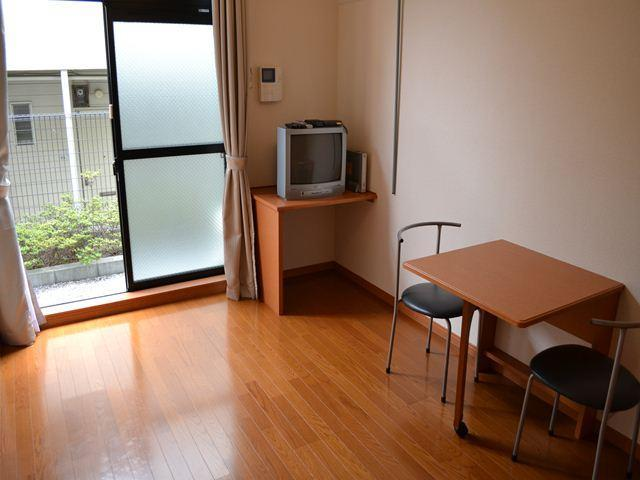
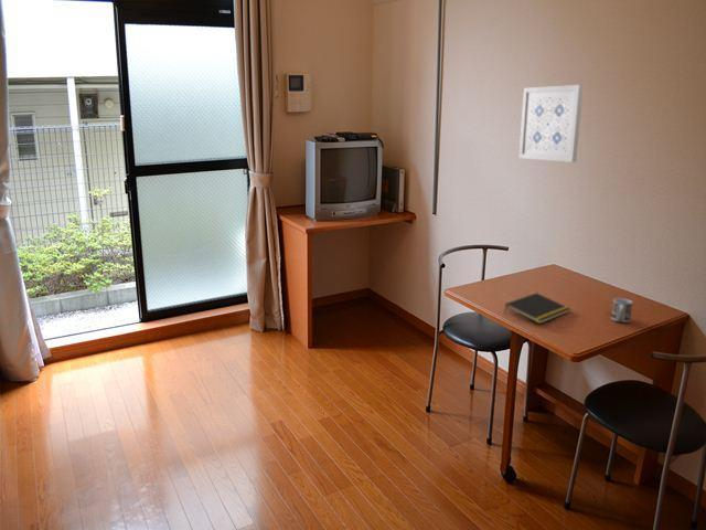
+ notepad (537, 307)
+ wall art (548, 124)
+ cup (621, 310)
